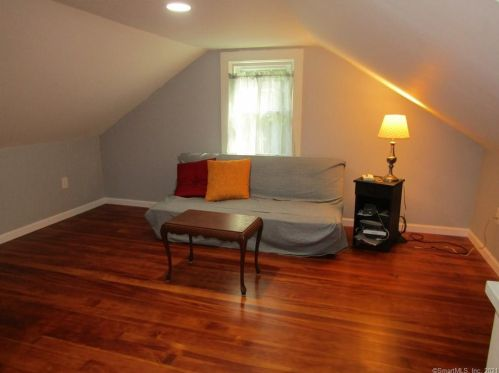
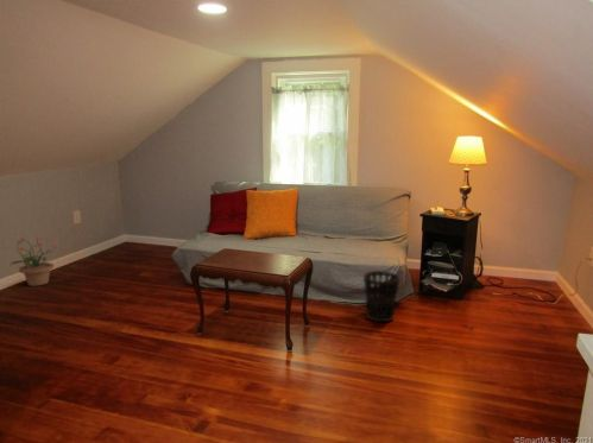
+ wastebasket (380, 296)
+ potted plant (33, 260)
